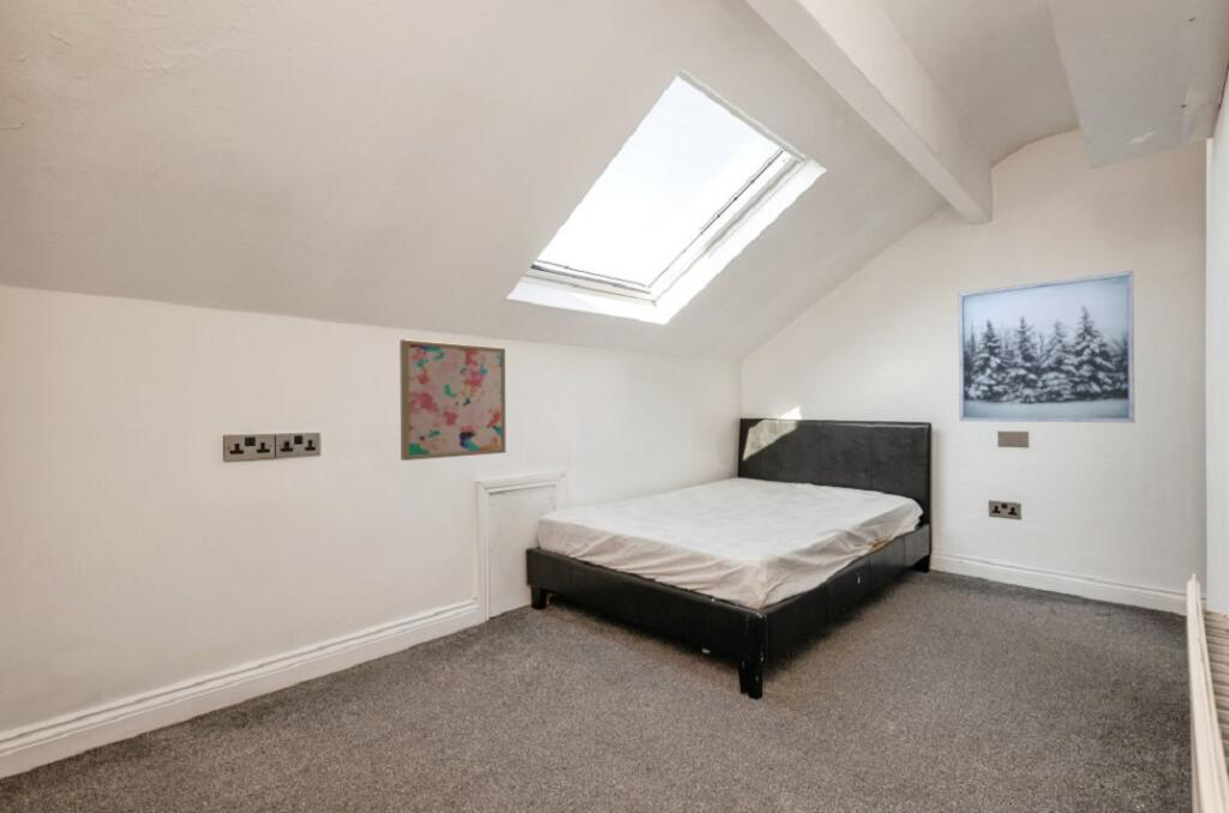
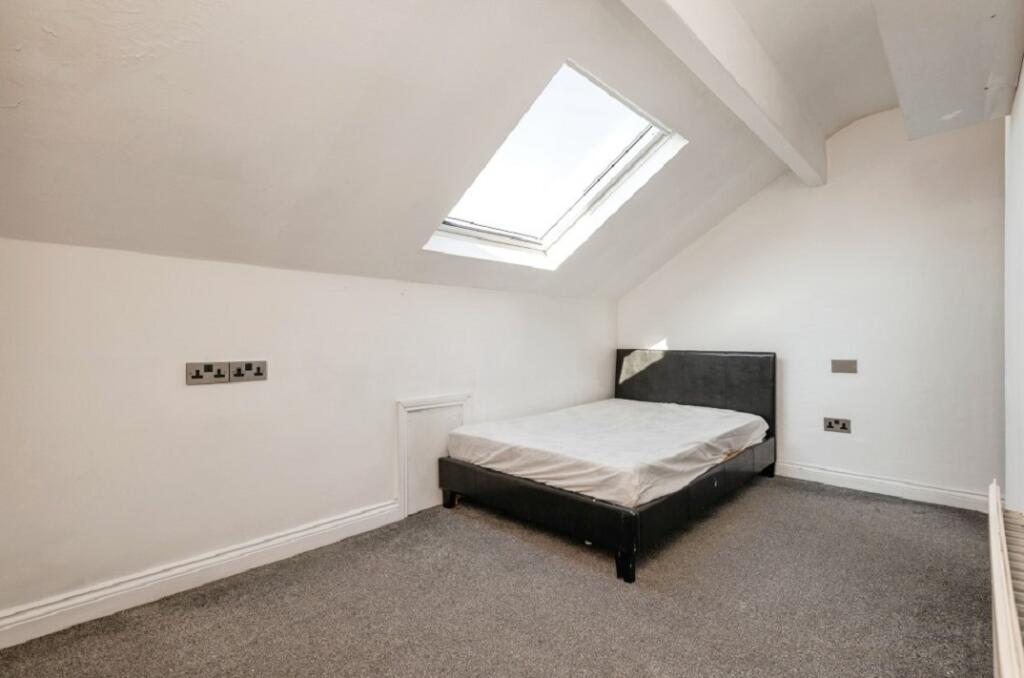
- wall art (456, 399)
- wall art (1039, 353)
